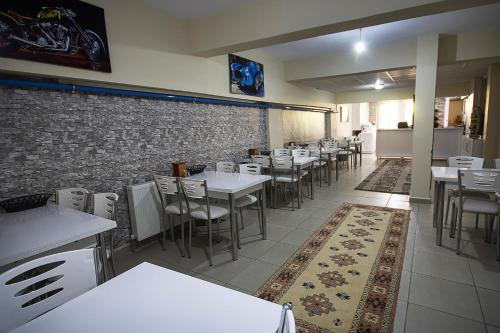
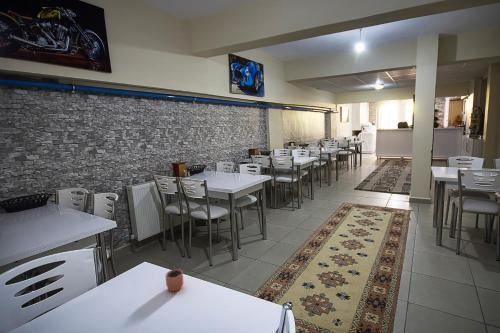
+ cocoa (175, 272)
